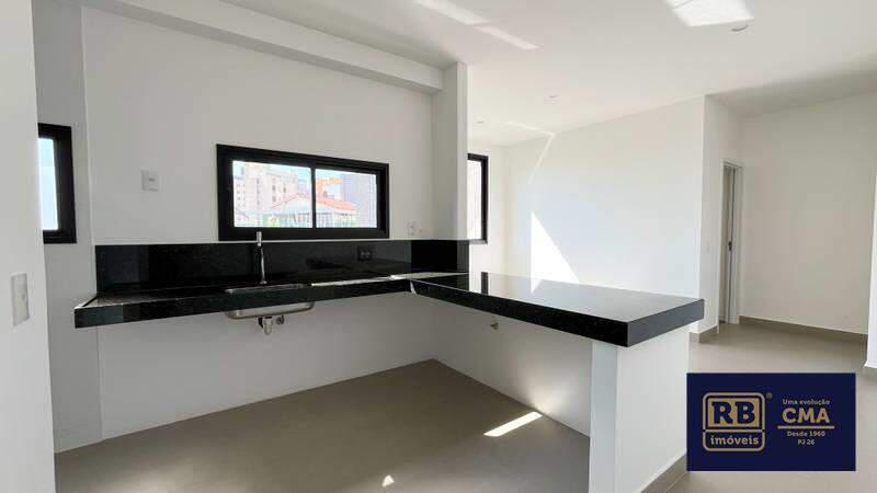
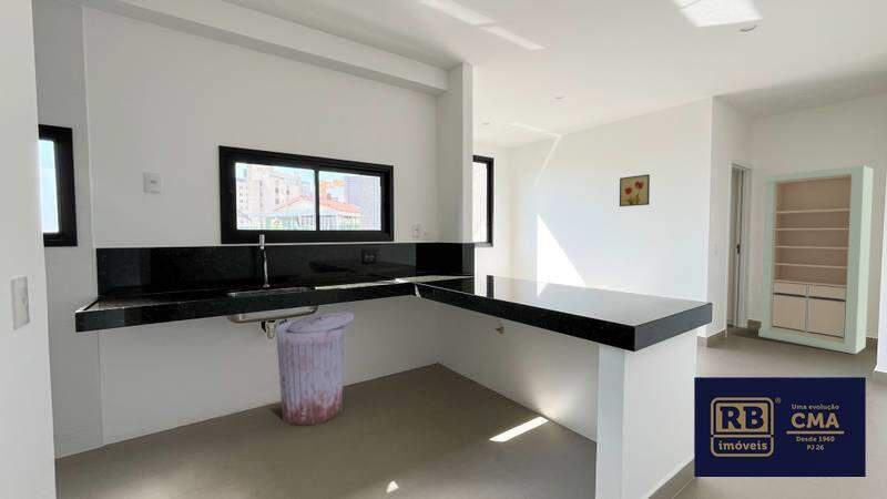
+ trash can (317, 363)
+ wall art (634, 191)
+ storage cabinet (812, 257)
